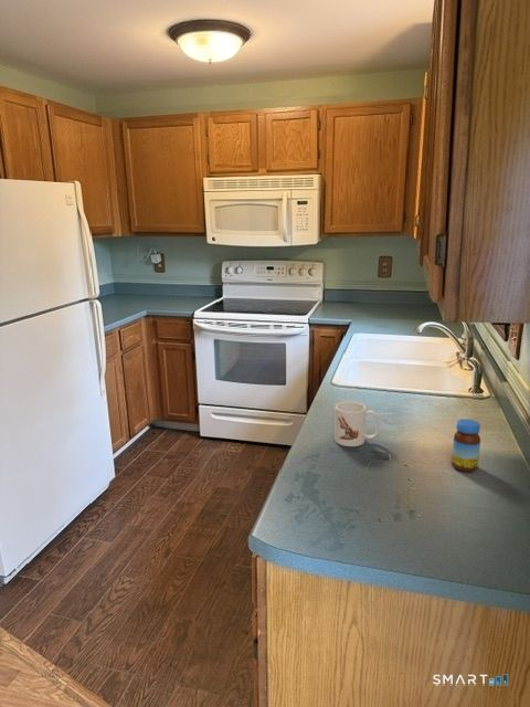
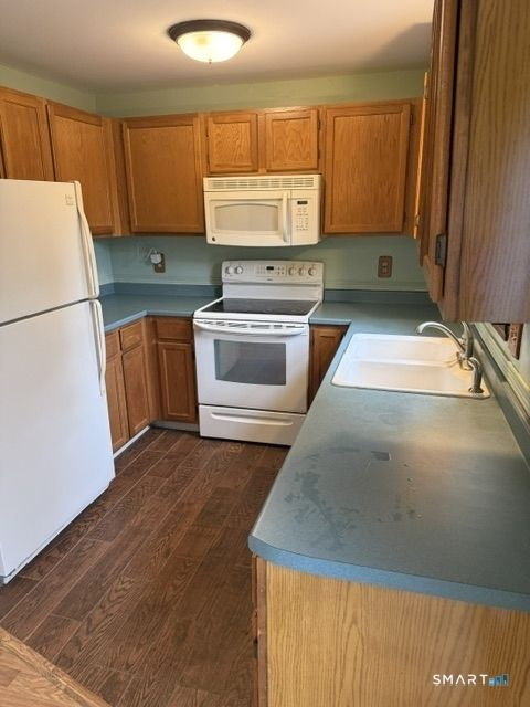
- mug (357, 423)
- jar (466, 444)
